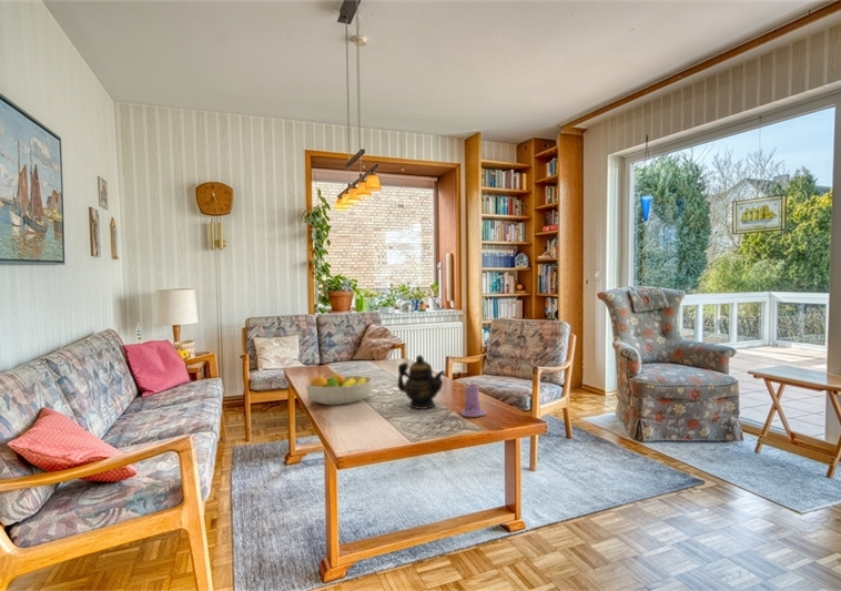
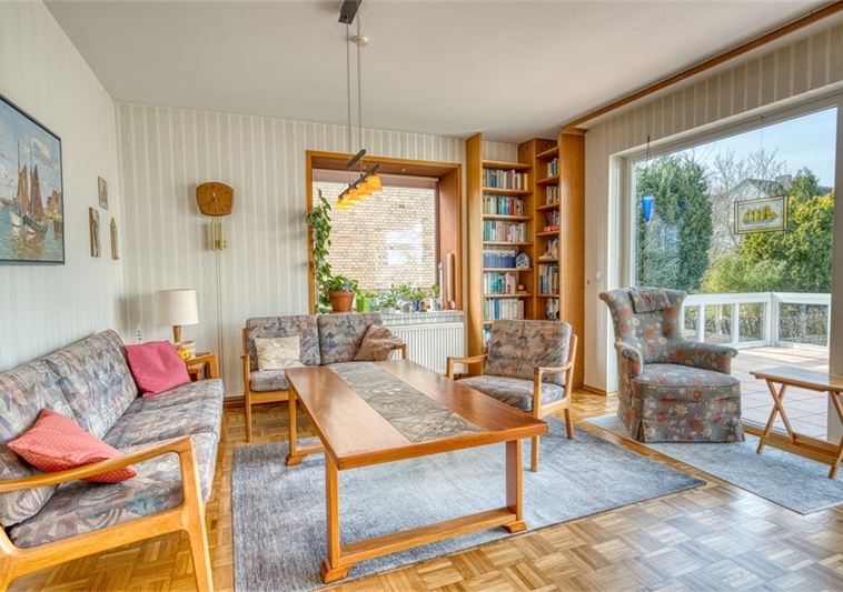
- candle (473, 397)
- fruit bowl (341, 386)
- teapot (420, 379)
